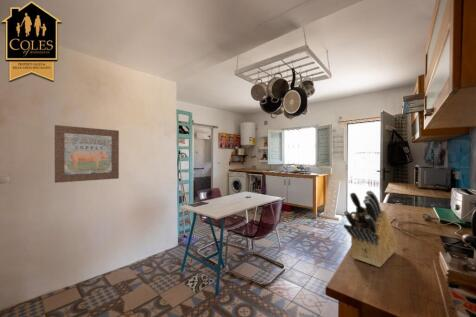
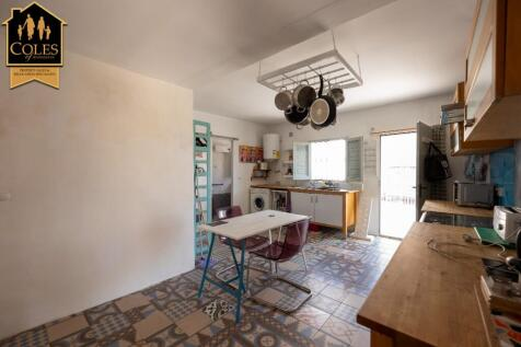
- wall art (89, 154)
- knife block (371, 222)
